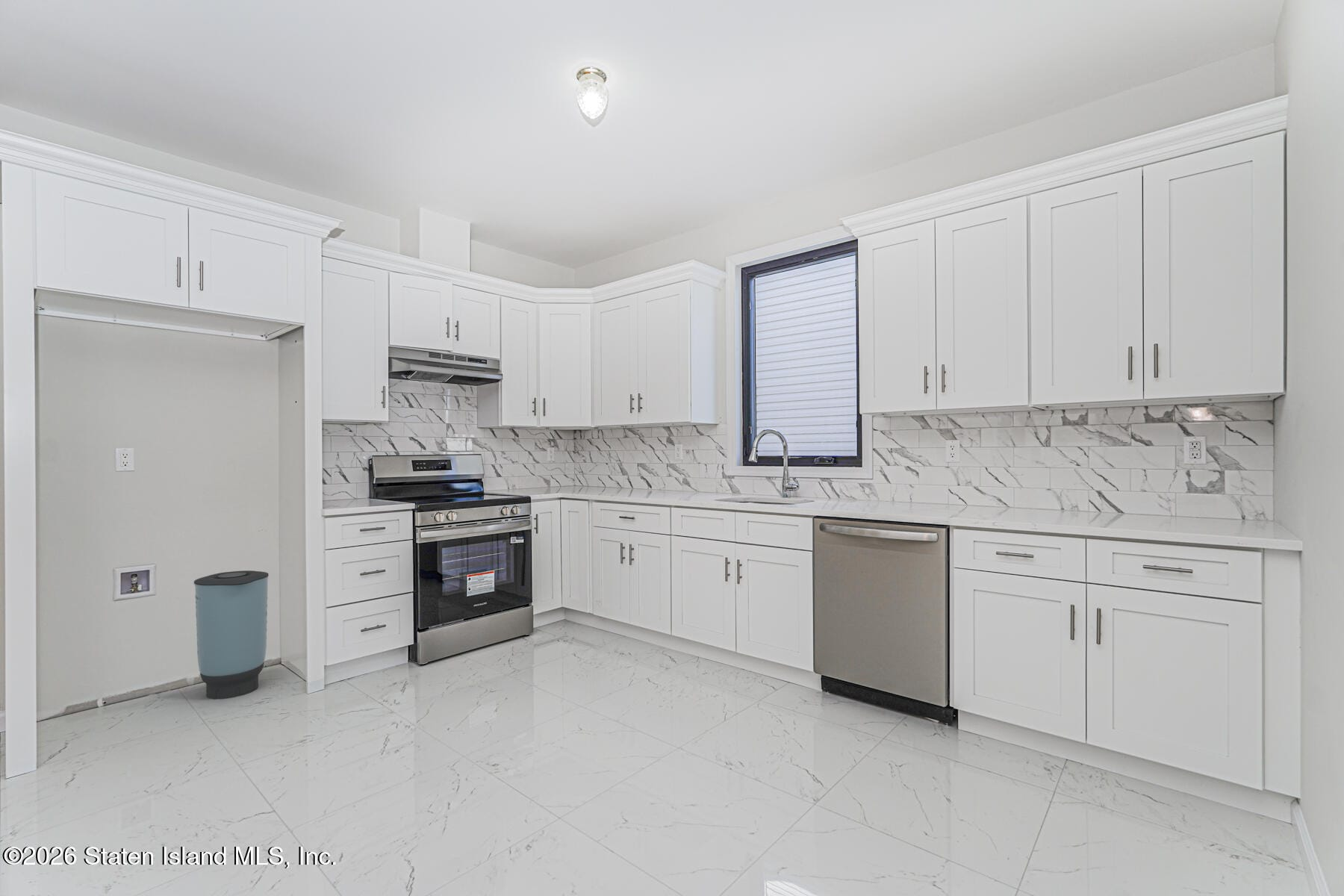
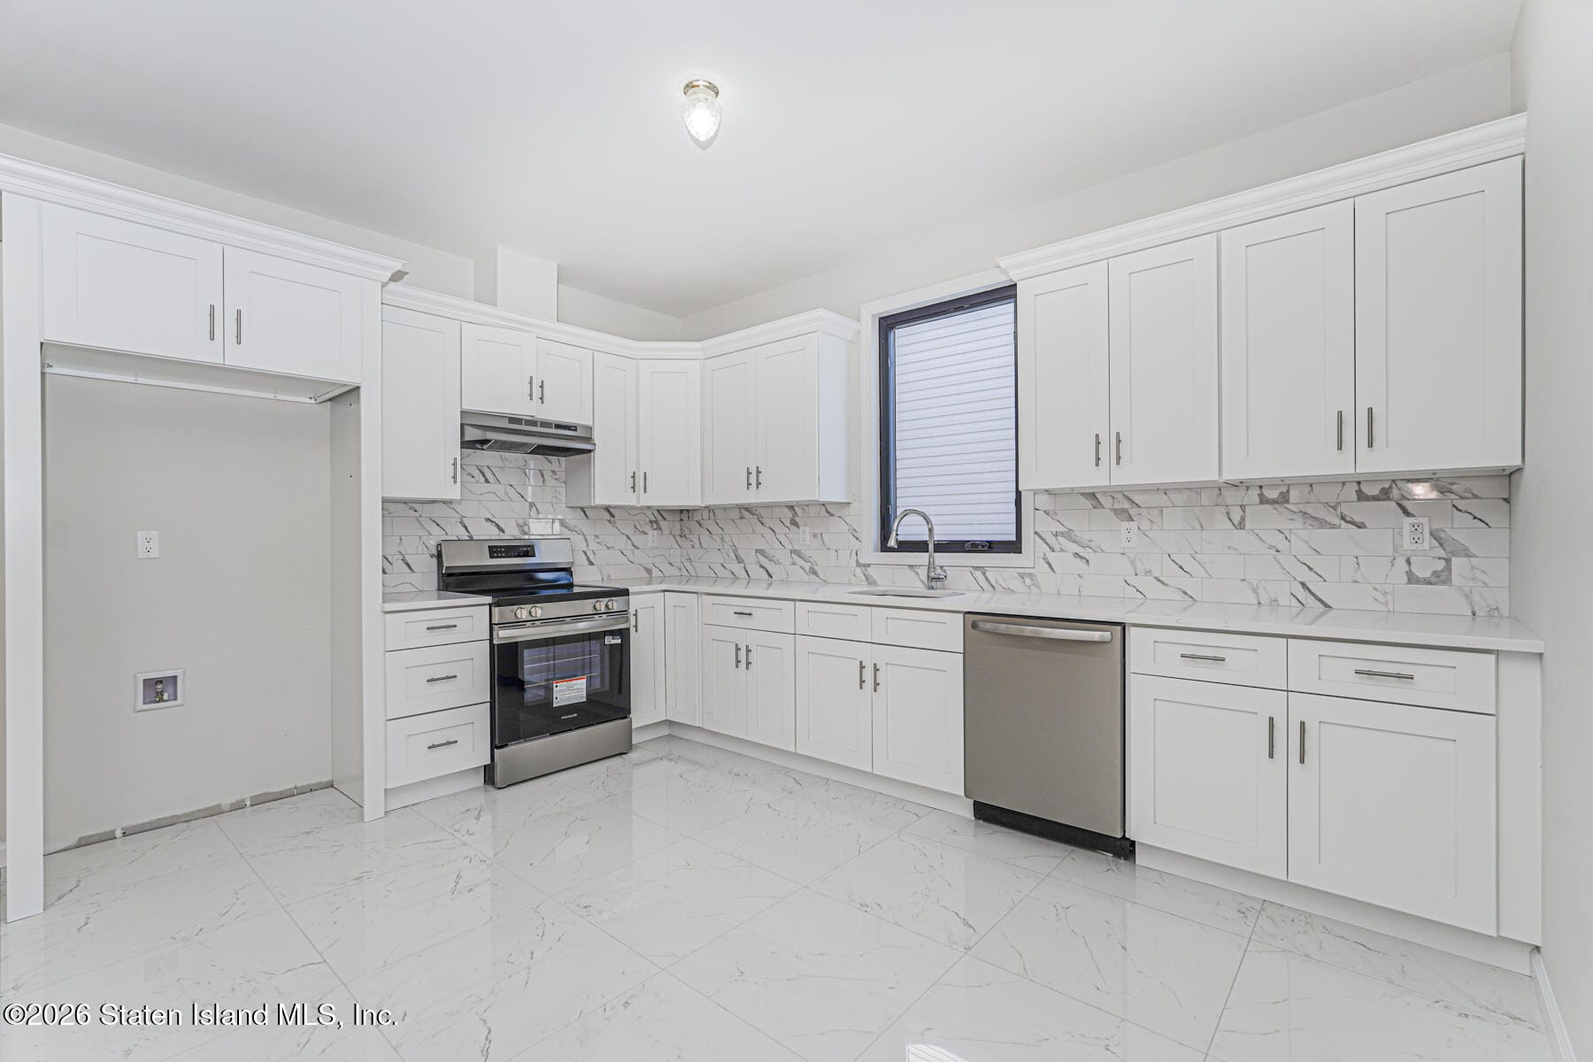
- trash can (231, 631)
